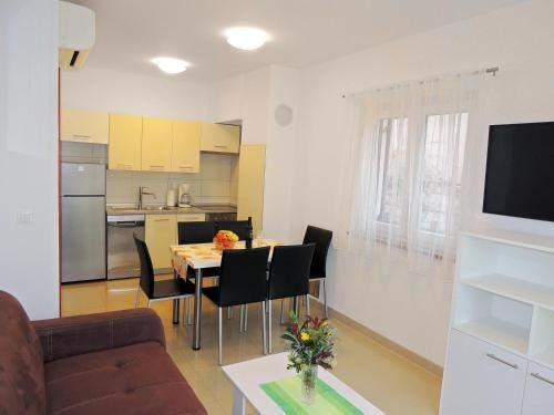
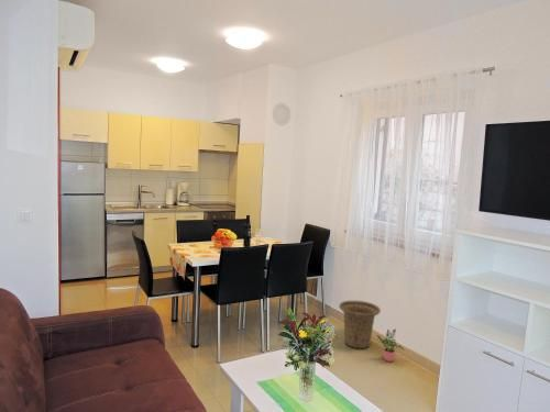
+ basket (358, 325)
+ potted plant (391, 346)
